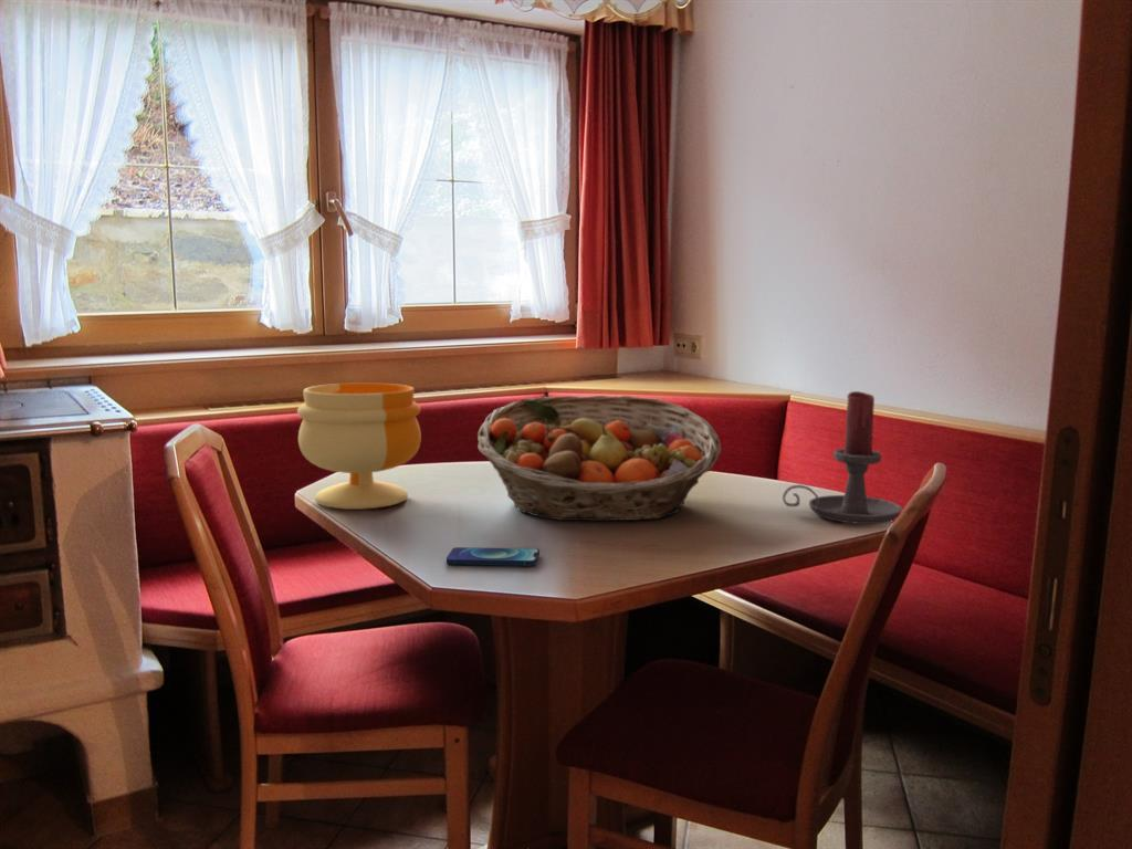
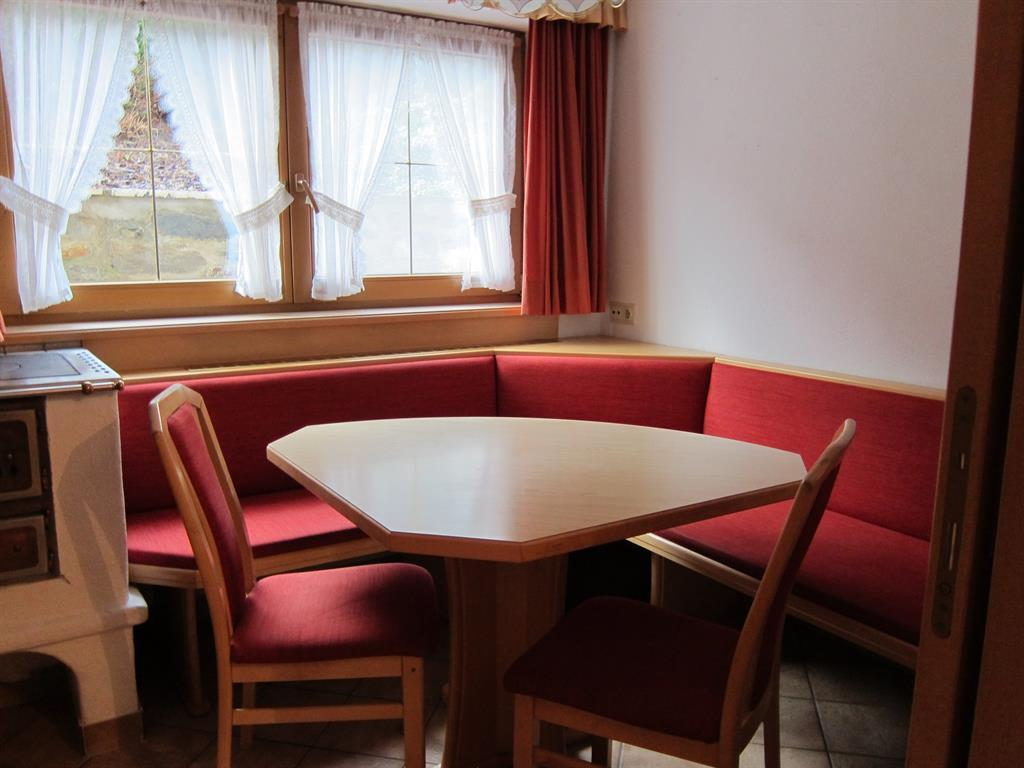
- smartphone (493, 556)
- candle holder (843, 453)
- fruit basket (598, 454)
- footed bowl (360, 444)
